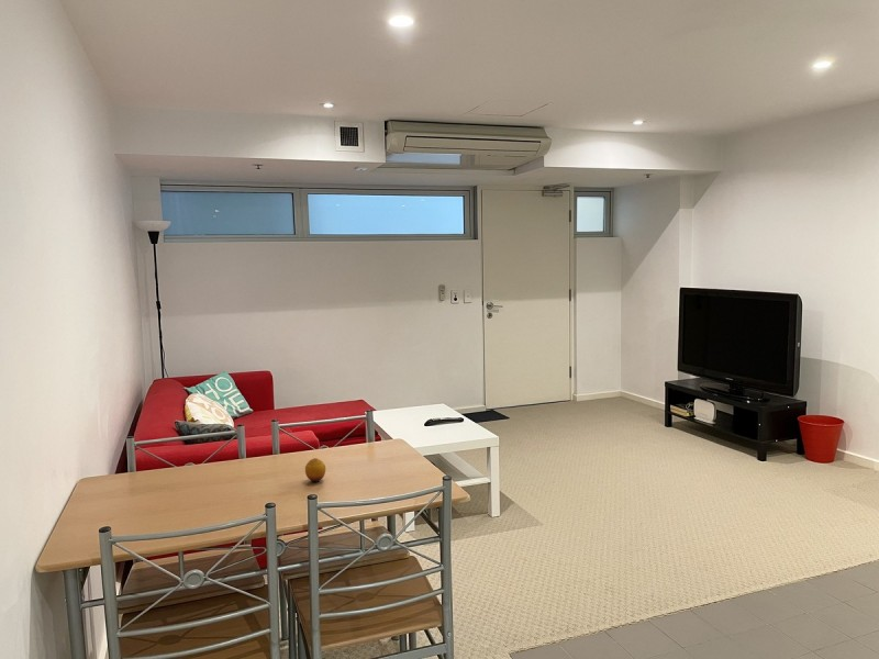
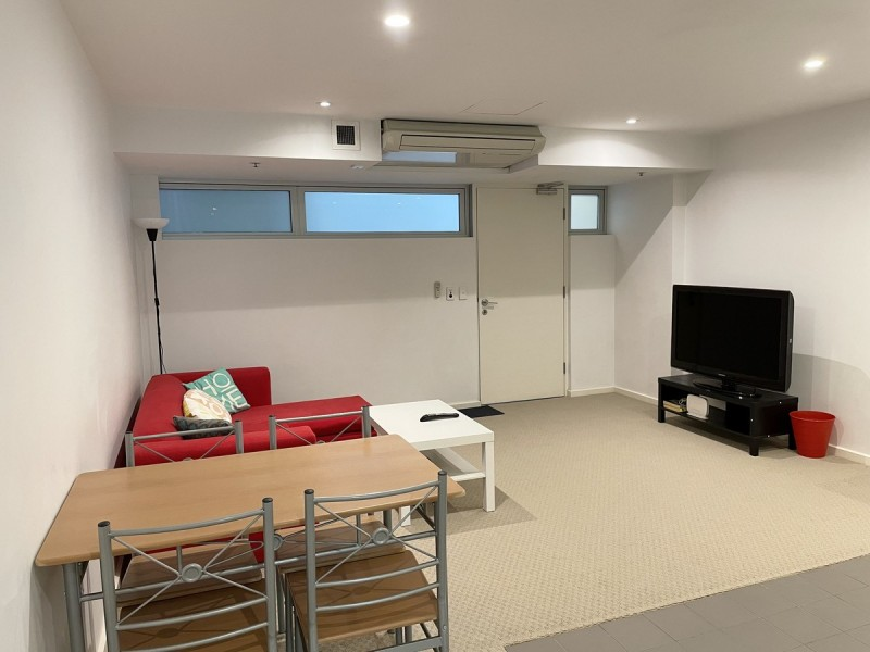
- fruit (315, 469)
